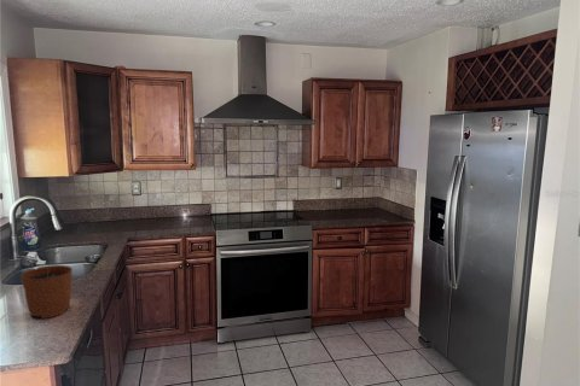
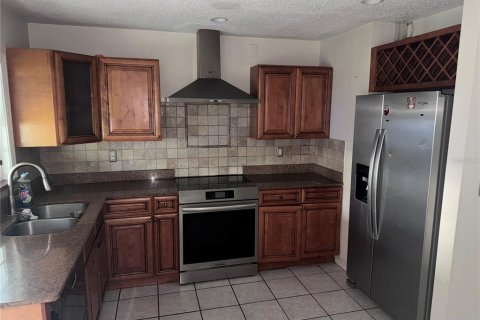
- plant pot (47, 281)
